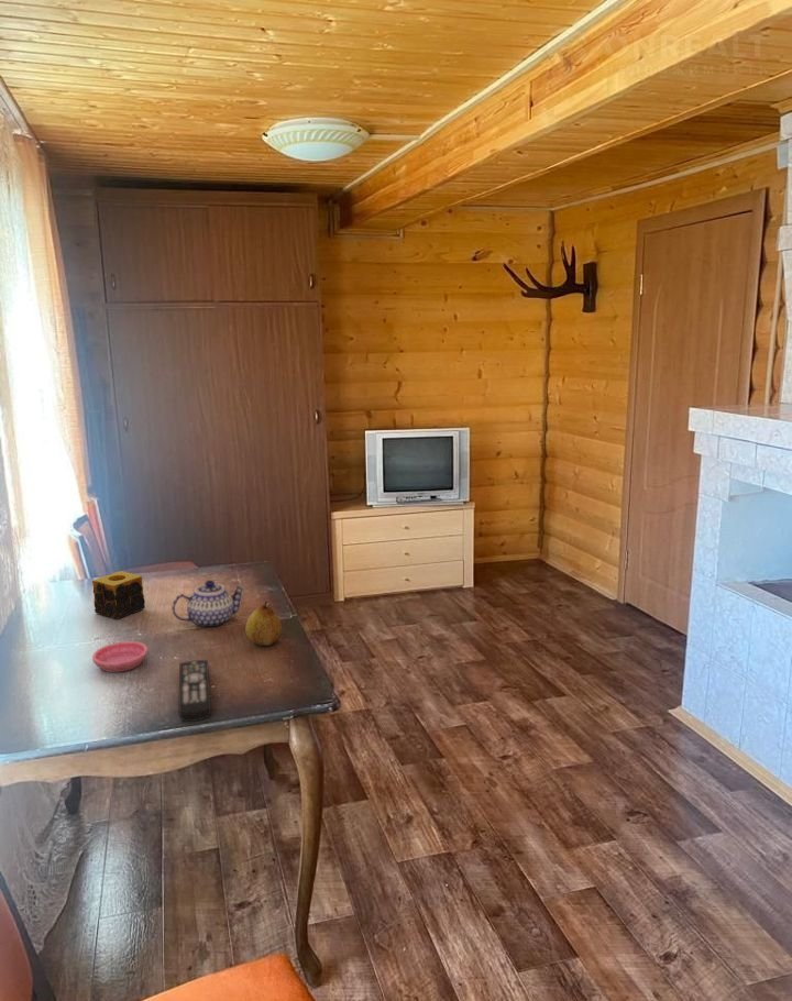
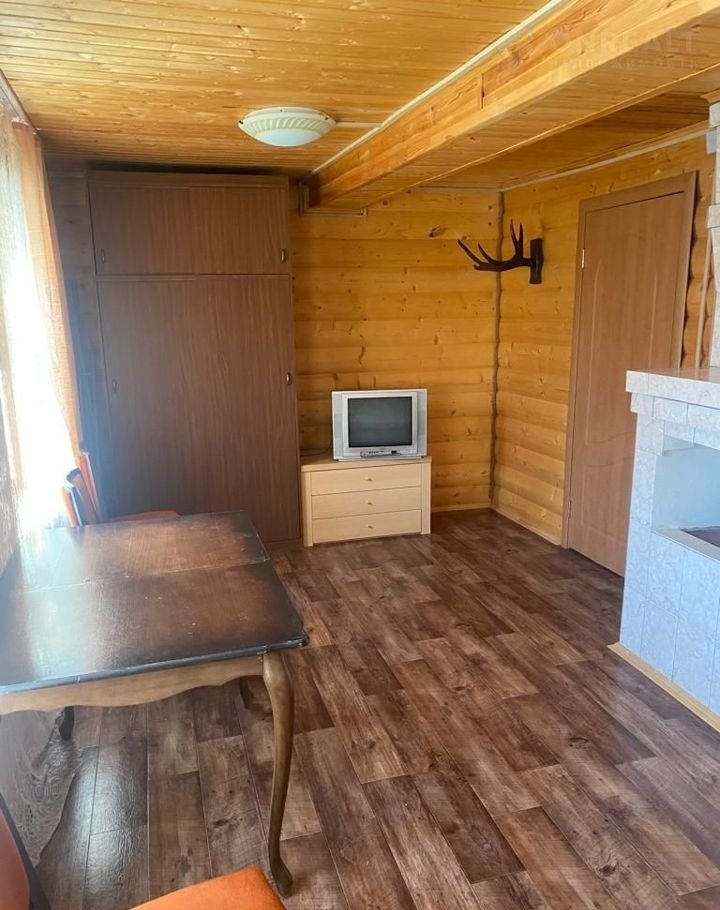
- teapot (209, 601)
- saucer (120, 657)
- candle (118, 594)
- remote control (194, 689)
- fruit (263, 620)
